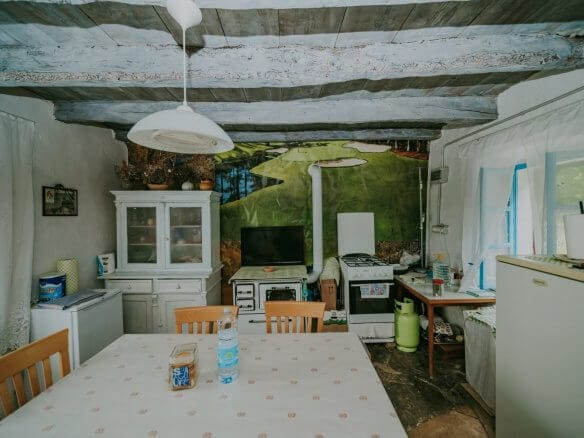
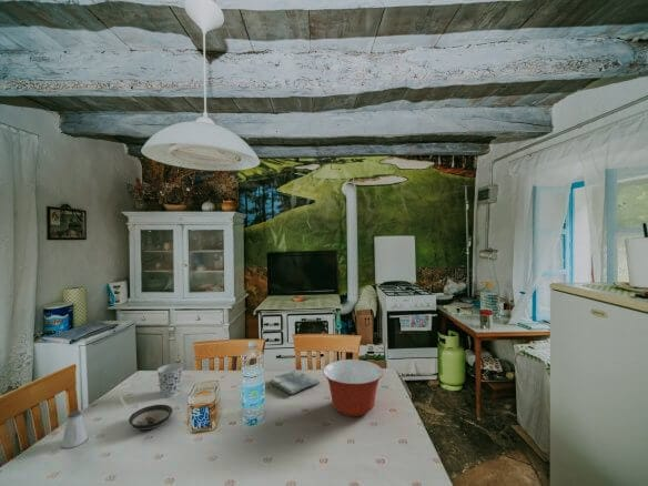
+ cup (170, 381)
+ dish towel (294, 379)
+ saucer (151, 418)
+ saltshaker (74, 427)
+ mixing bowl (353, 389)
